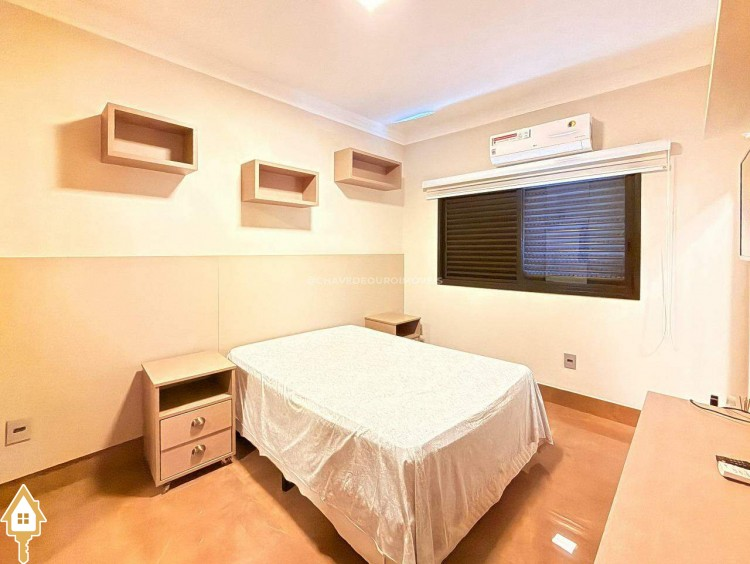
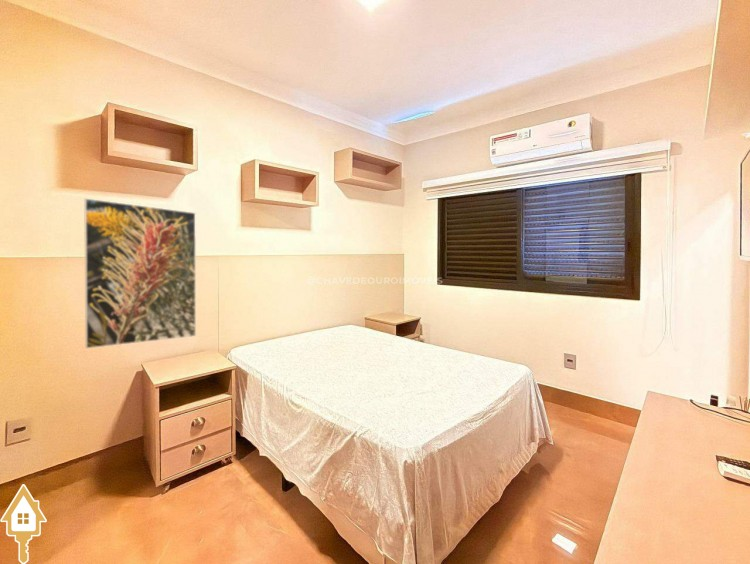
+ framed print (145, 274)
